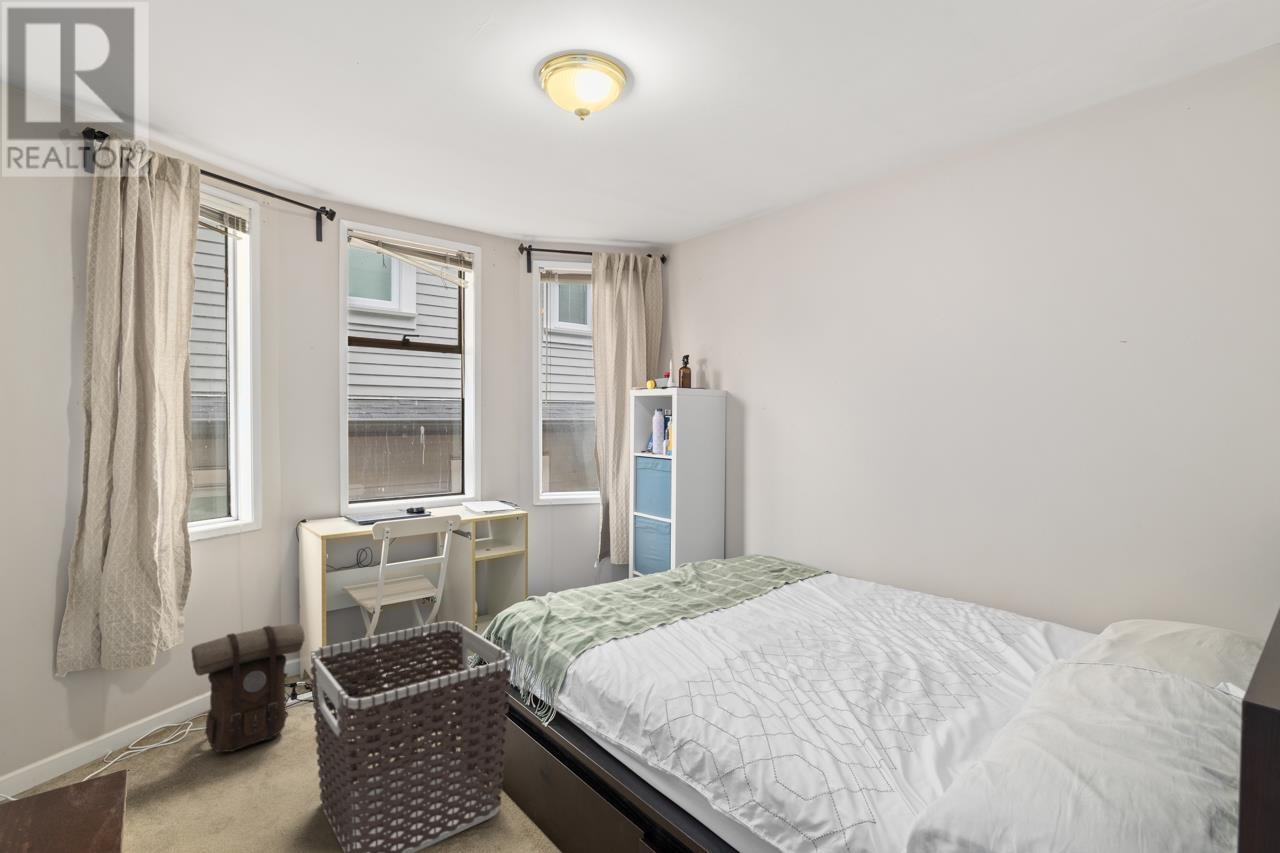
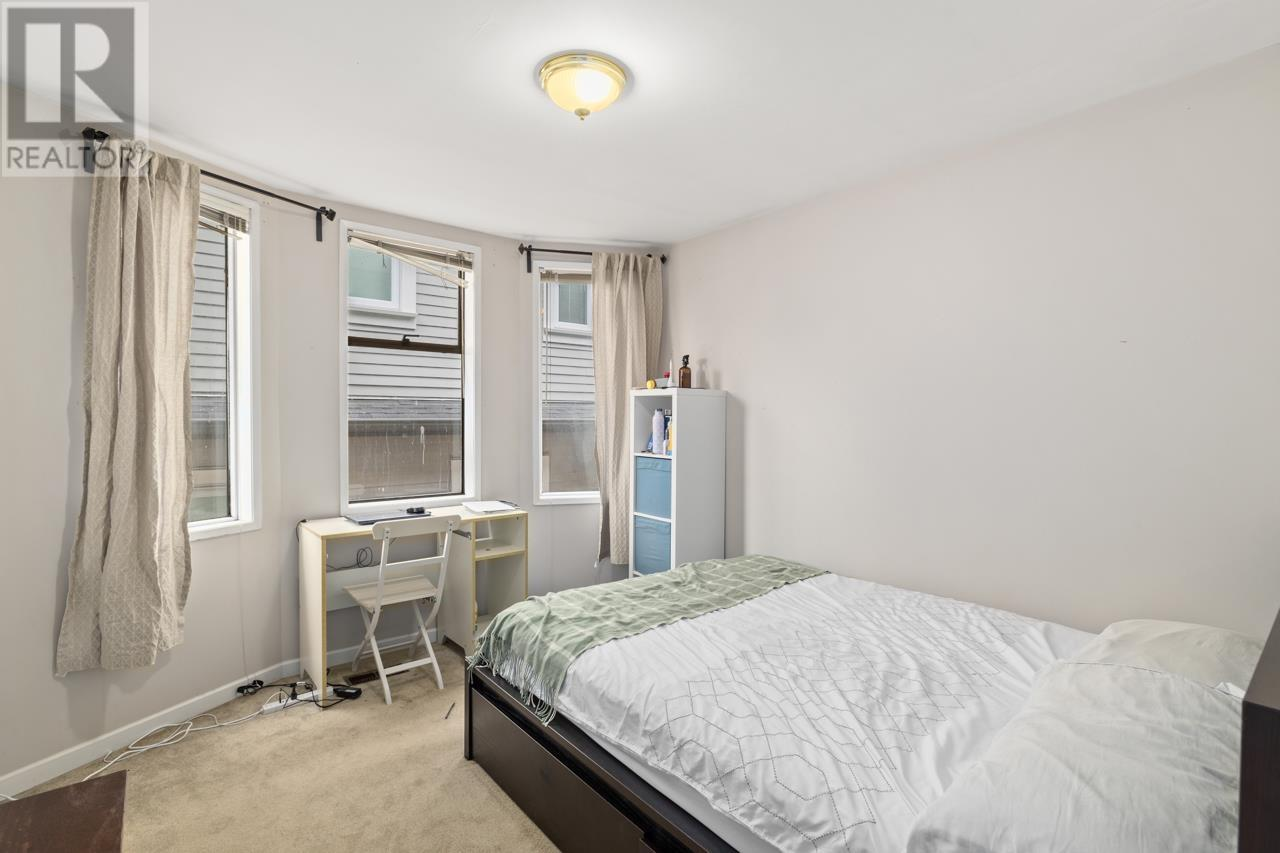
- clothes hamper (410, 729)
- backpack (245, 682)
